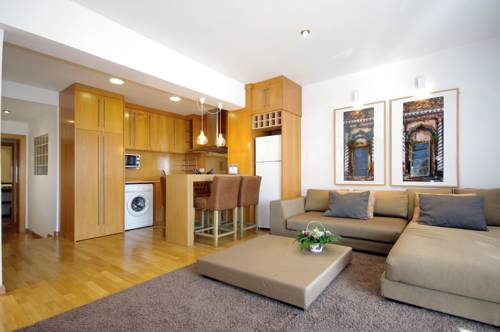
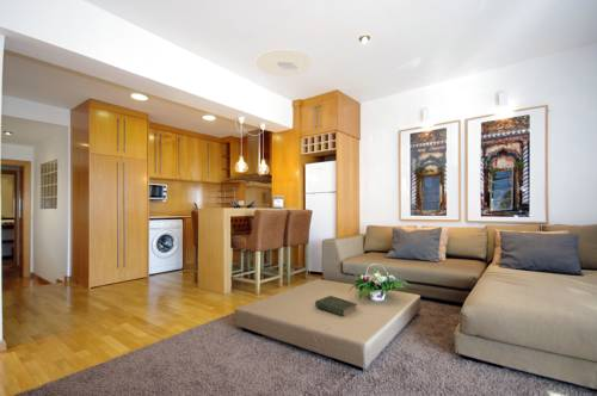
+ ceiling light (283, 61)
+ book (336, 305)
